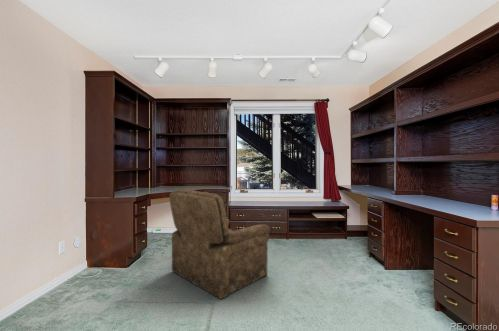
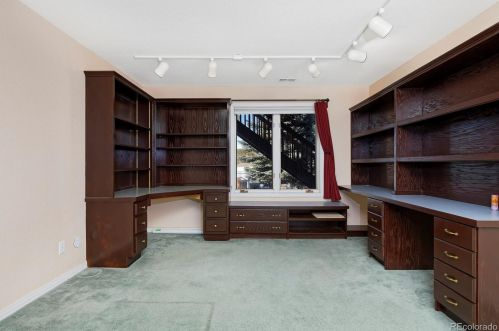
- armchair (218, 231)
